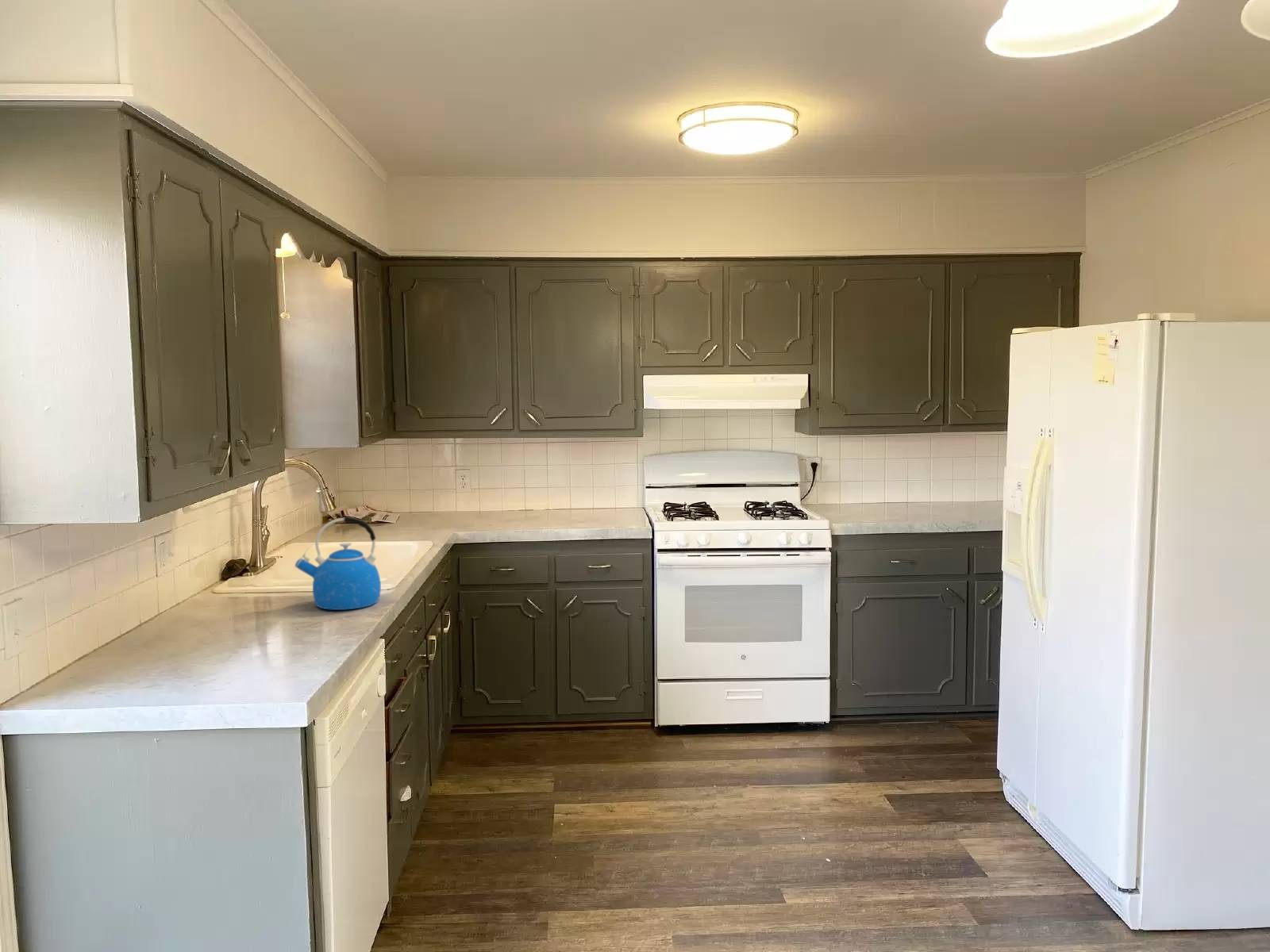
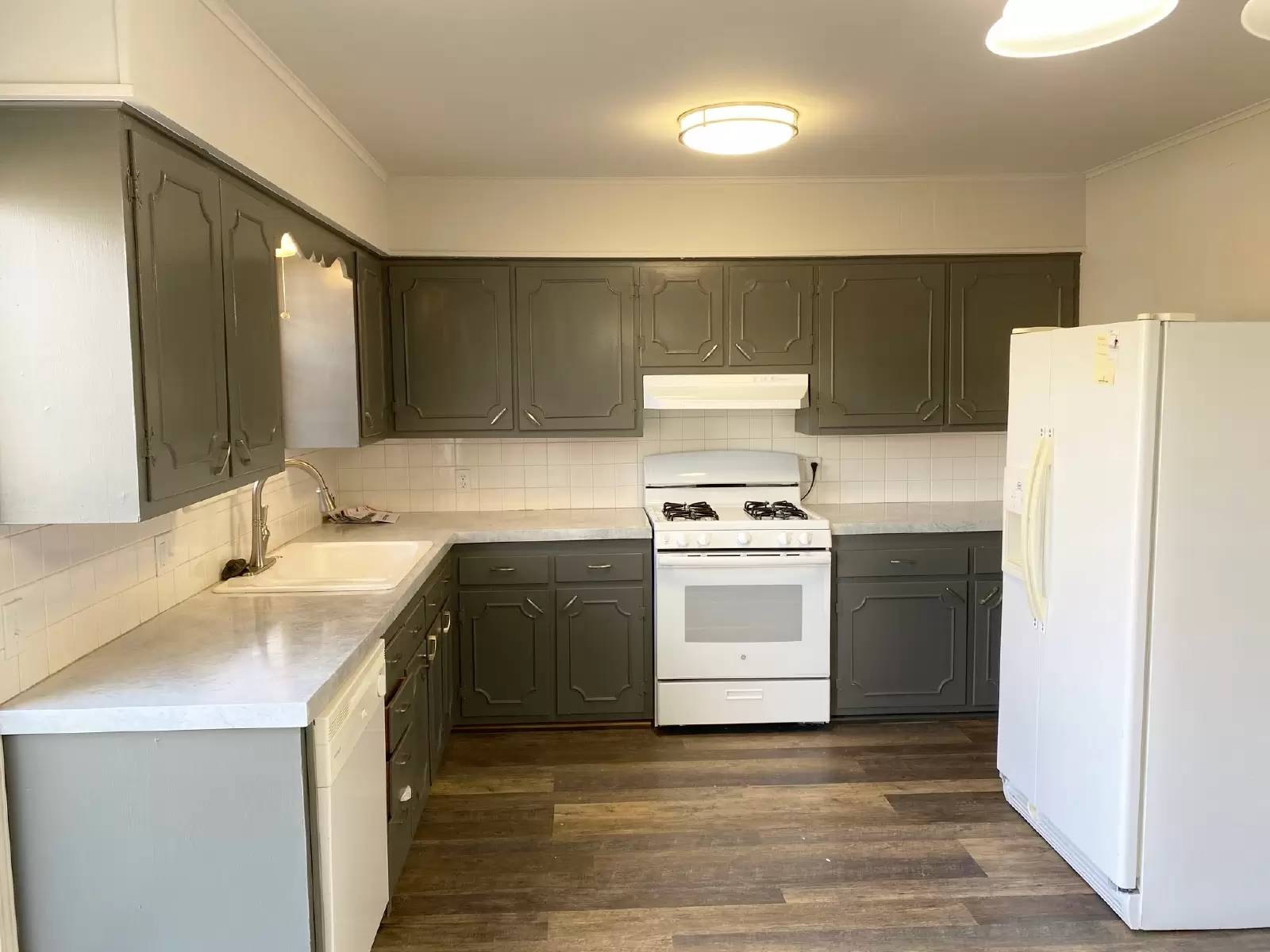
- kettle (337, 560)
